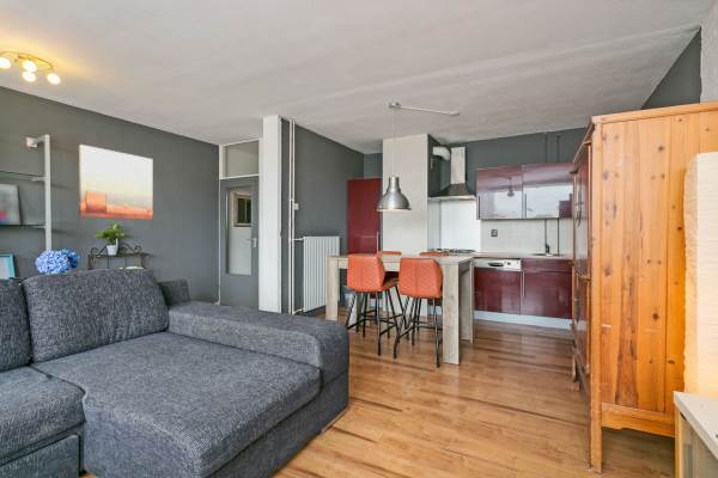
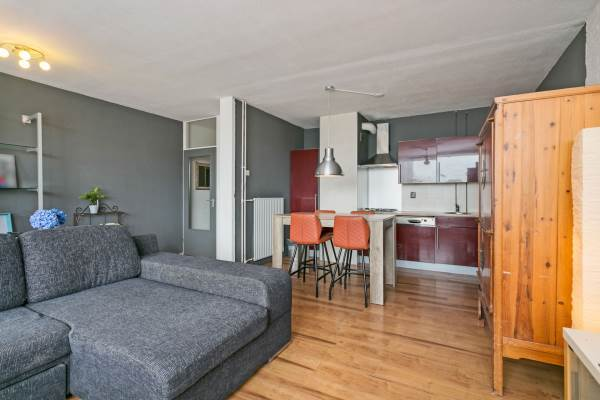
- wall art (118, 185)
